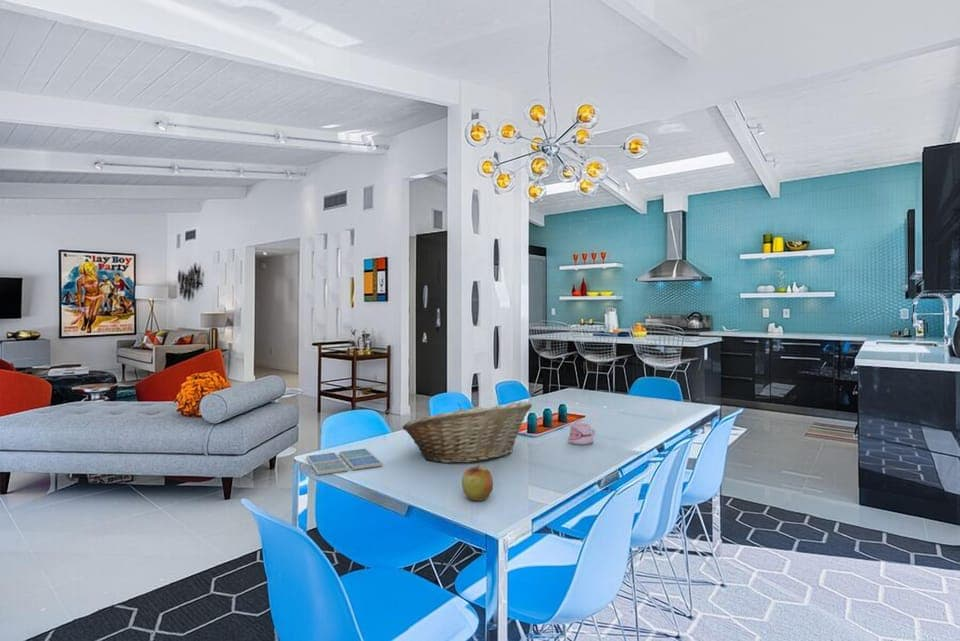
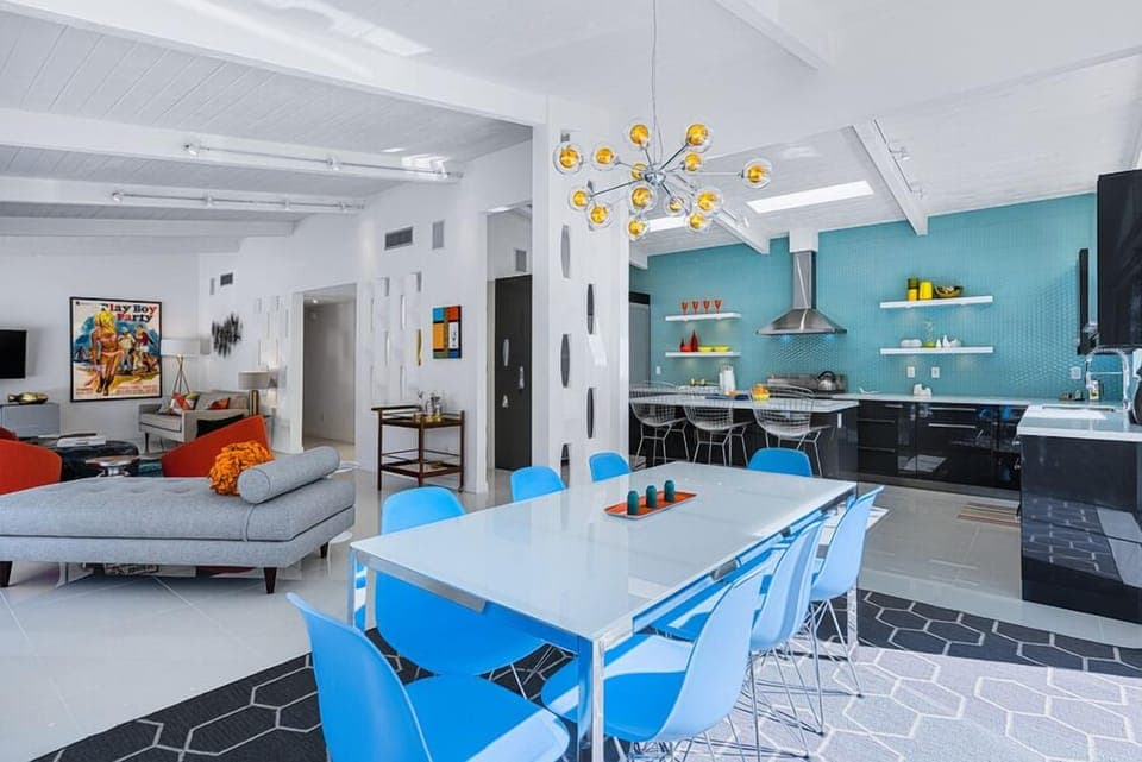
- apple (477, 481)
- mug (582, 433)
- drink coaster (342, 461)
- fruit basket (469, 426)
